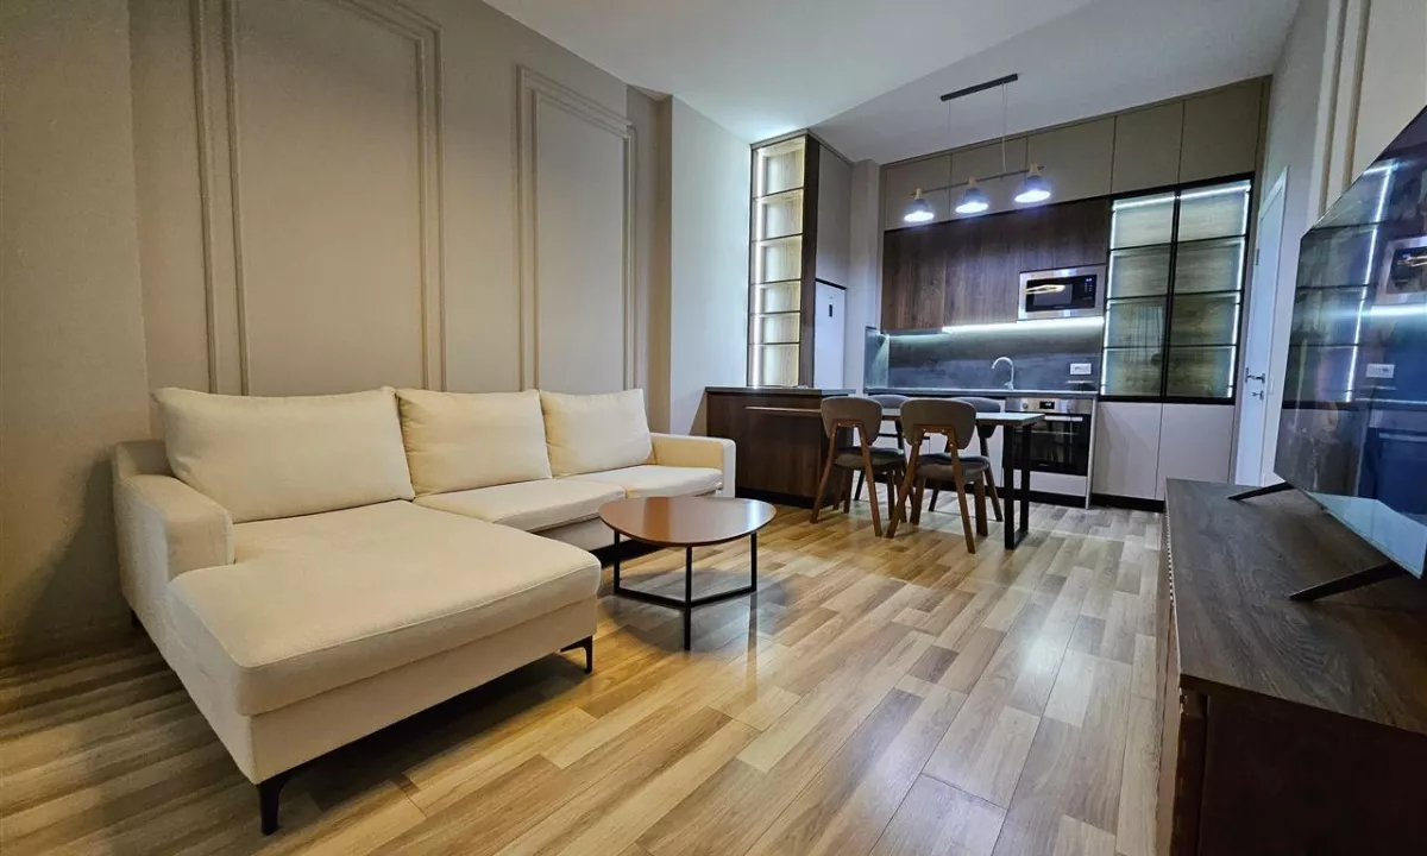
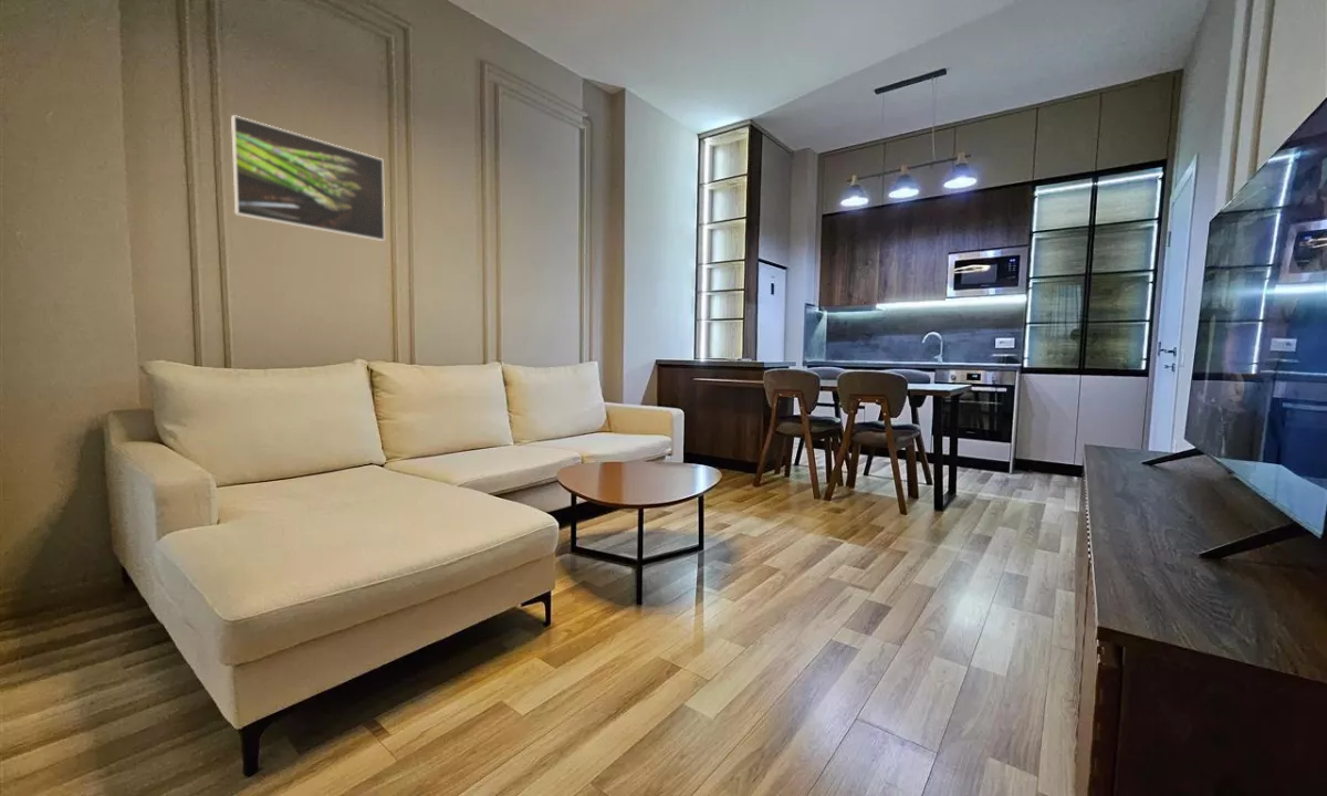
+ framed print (315, 185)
